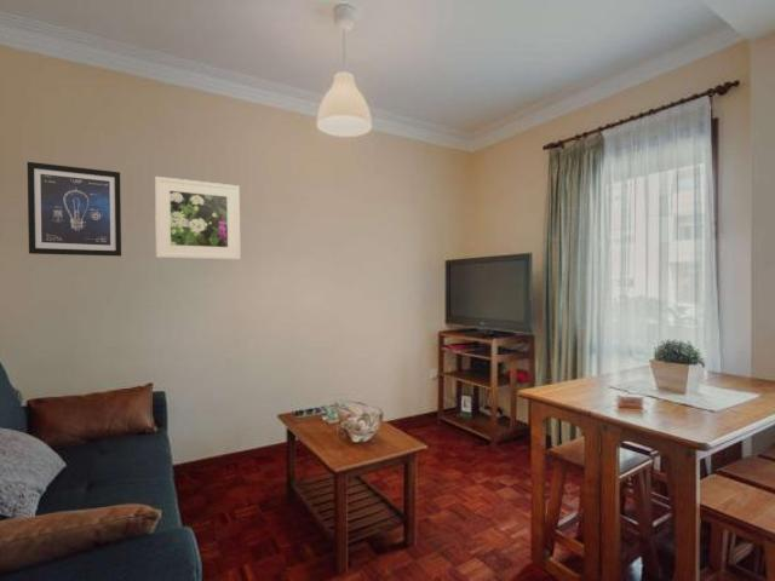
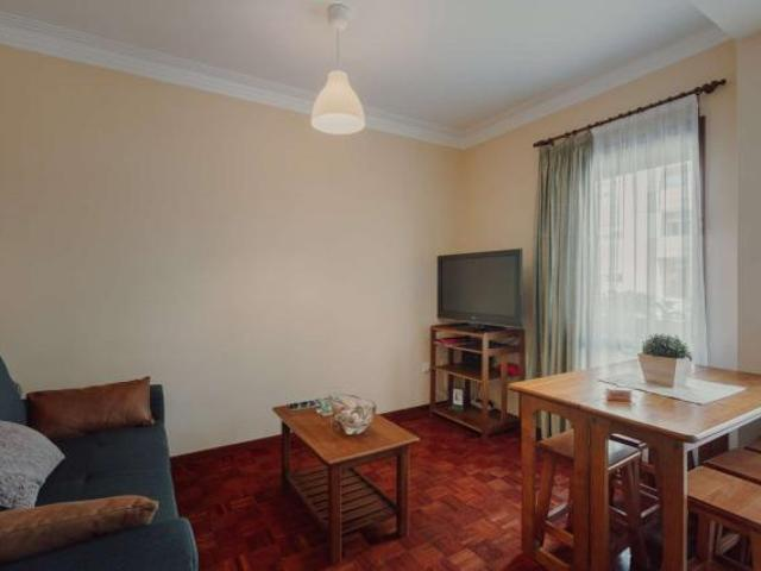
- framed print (199, 219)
- wall art (76, 211)
